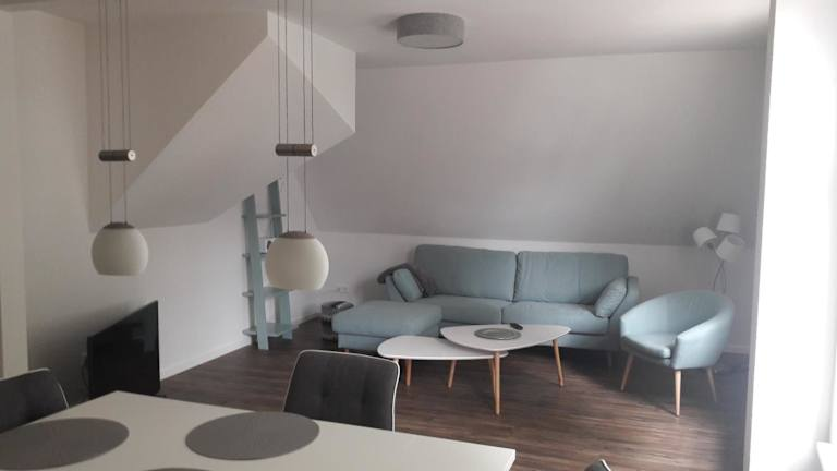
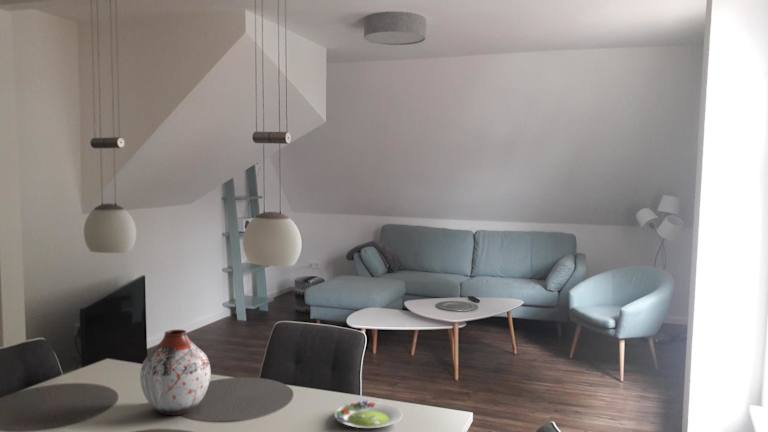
+ salad plate (368, 415)
+ vase (175, 371)
